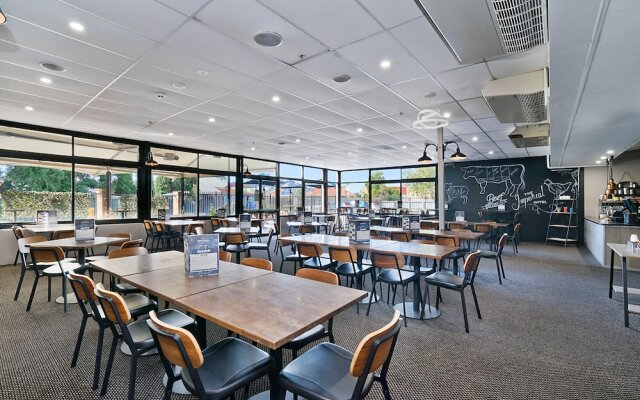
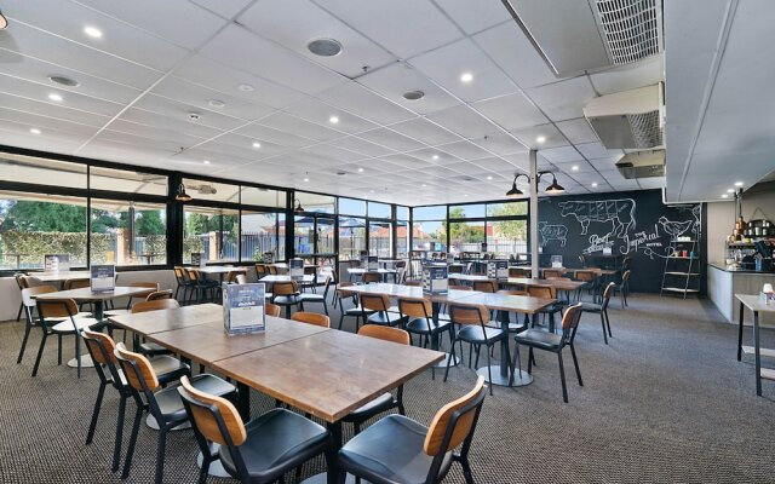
- pendant light (430, 110)
